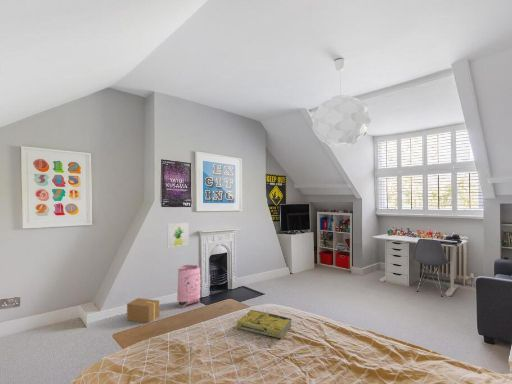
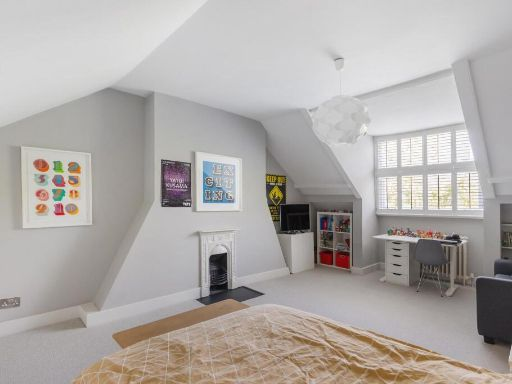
- wall art (178, 234)
- book (264, 322)
- cardboard box (143, 310)
- bag (189, 285)
